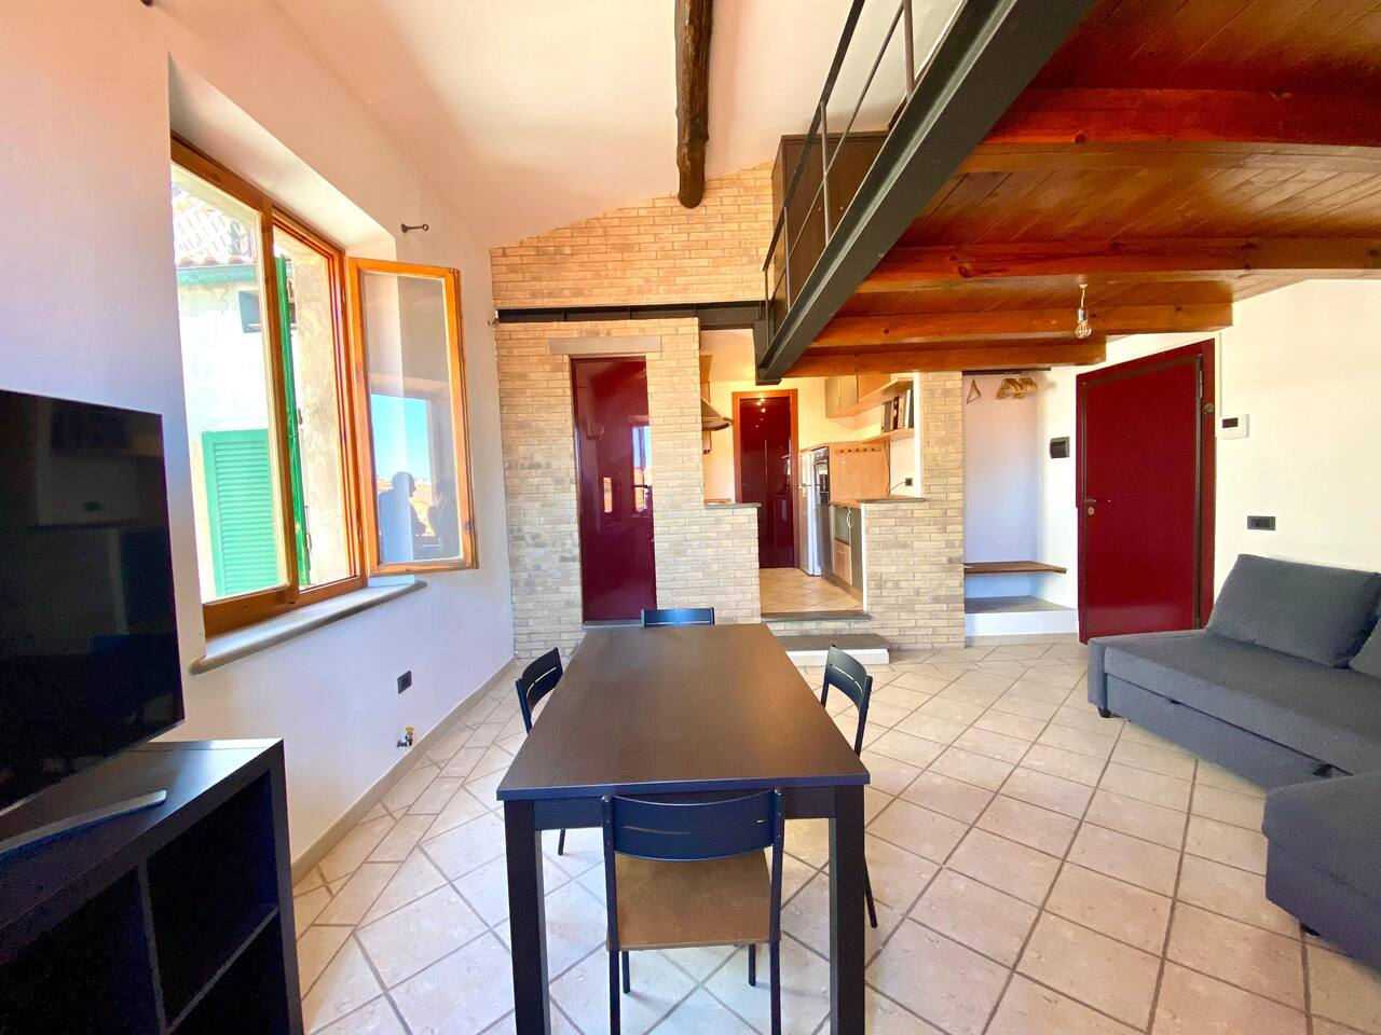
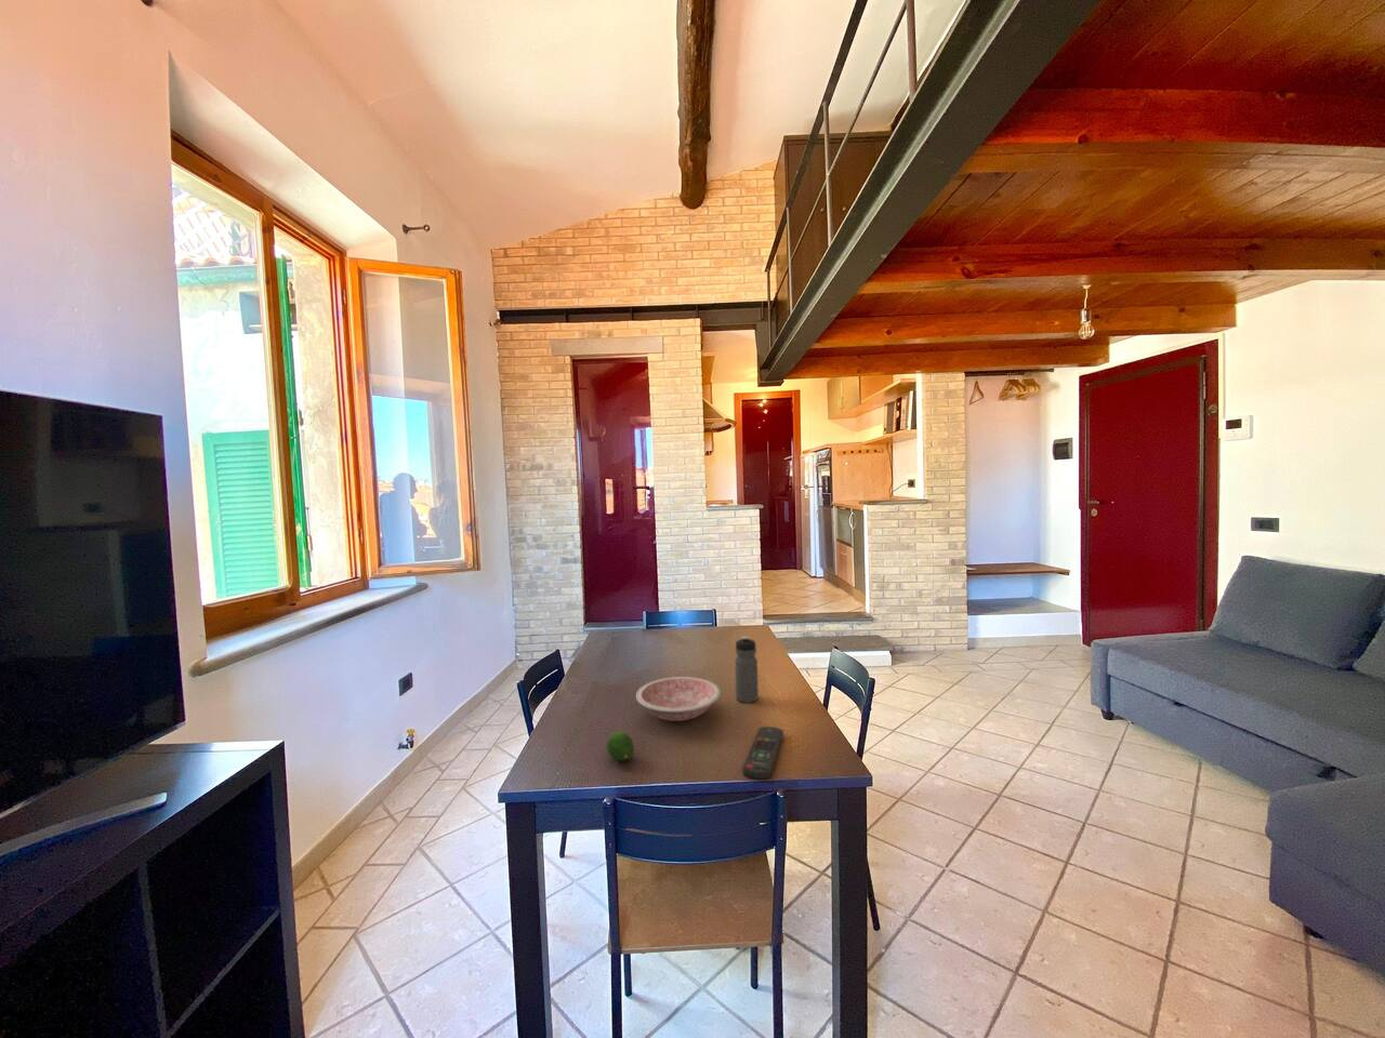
+ bowl (678, 703)
+ water bottle (746, 667)
+ remote control (763, 749)
+ fruit (622, 746)
